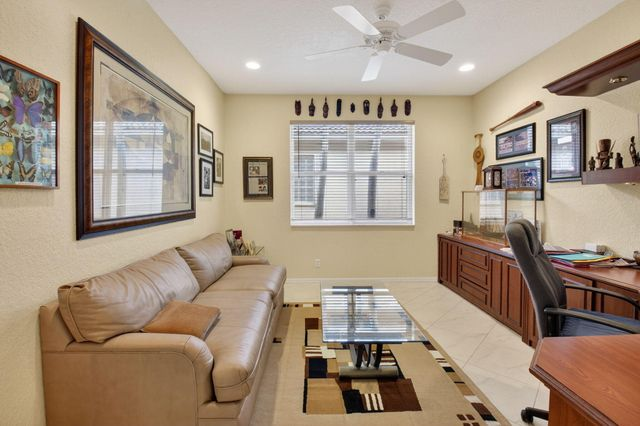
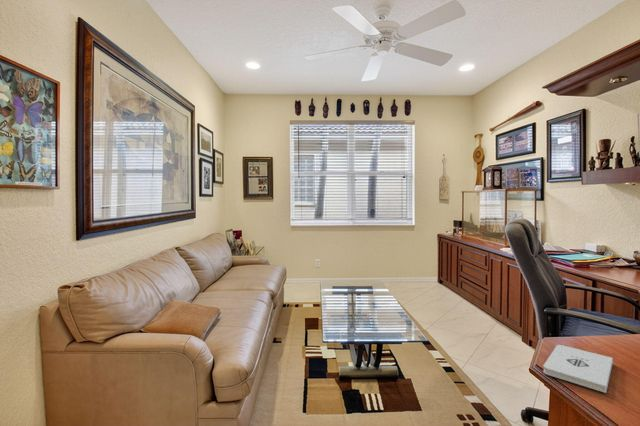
+ notepad (578, 365)
